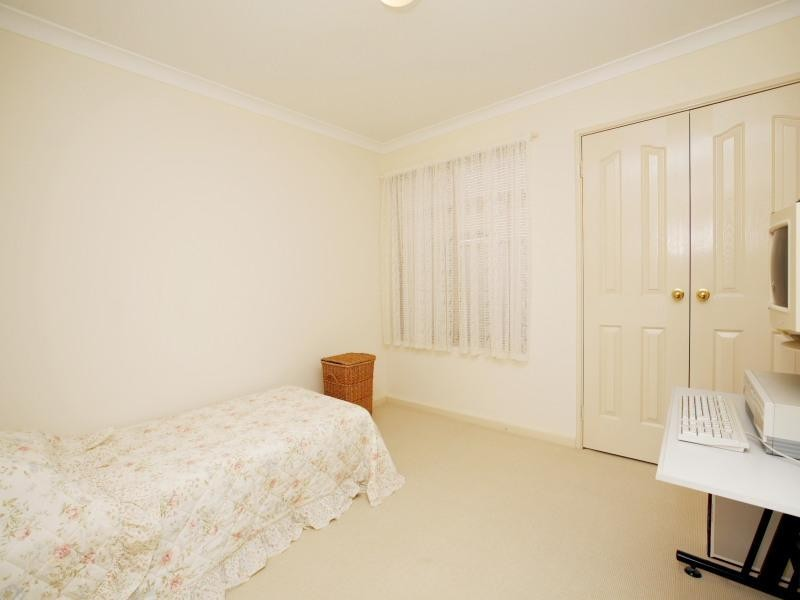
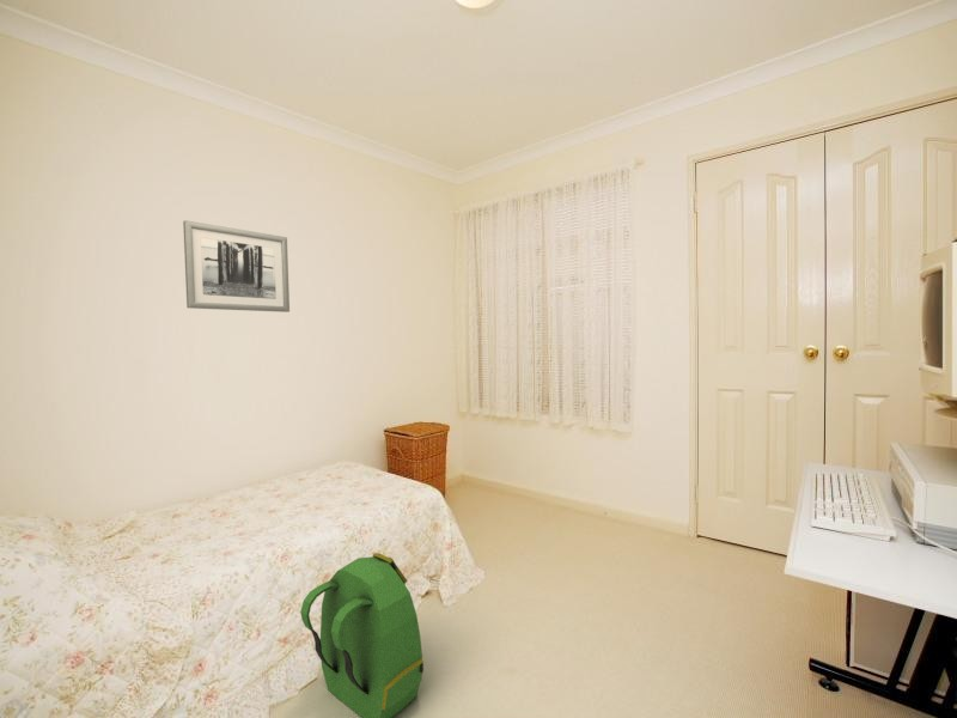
+ backpack (364, 631)
+ wall art (240, 269)
